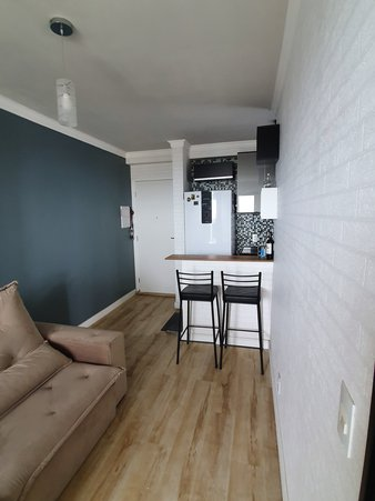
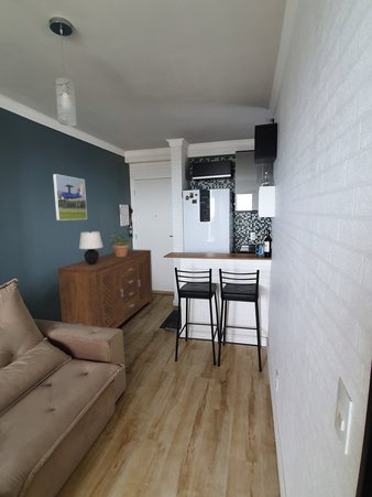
+ potted plant (119, 245)
+ table lamp (90, 247)
+ sideboard (116, 289)
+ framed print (70, 198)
